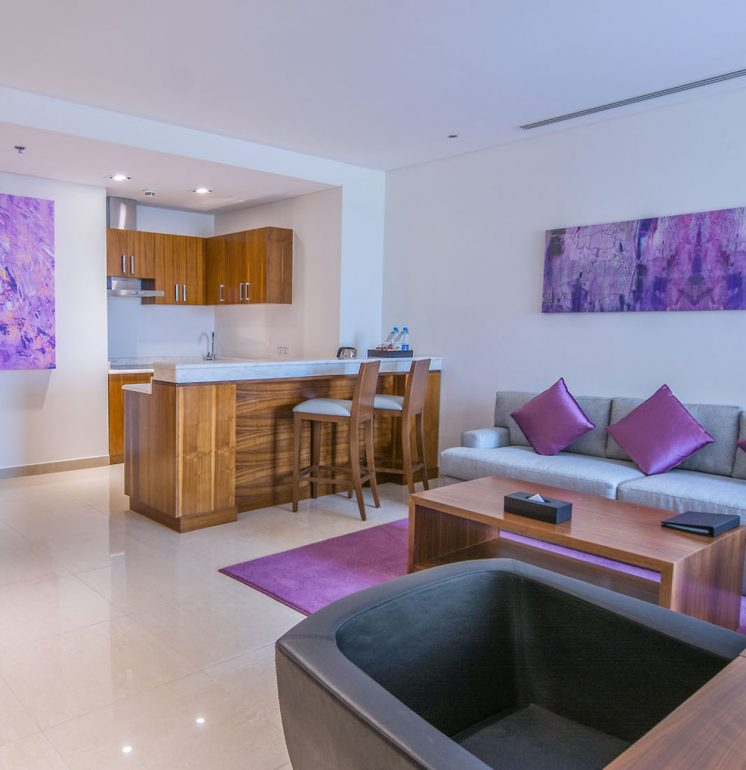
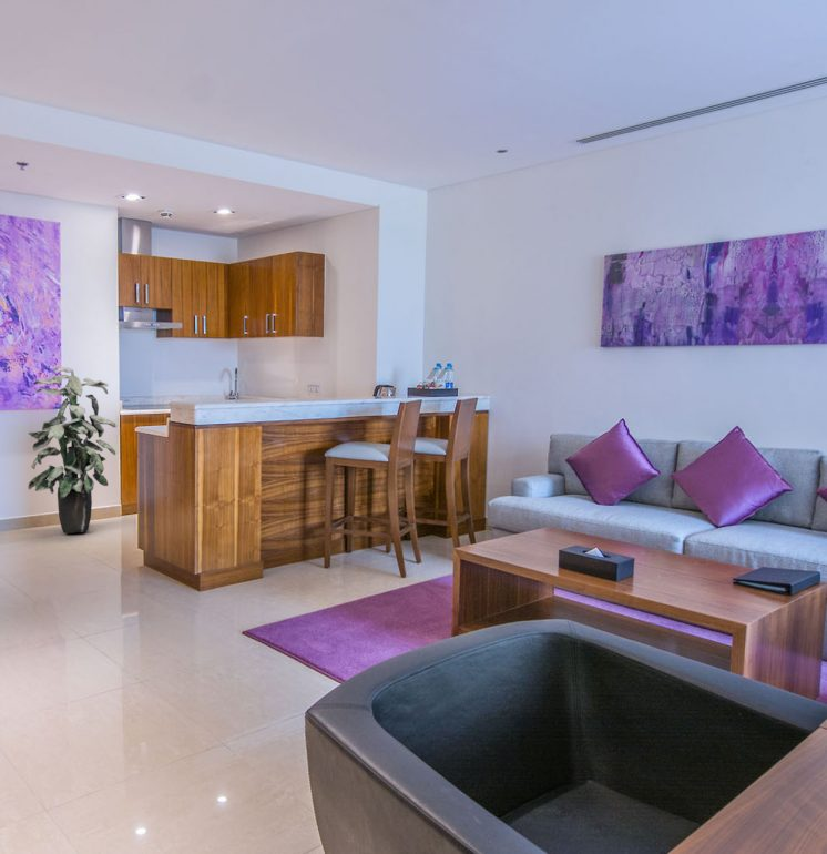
+ indoor plant (70, 449)
